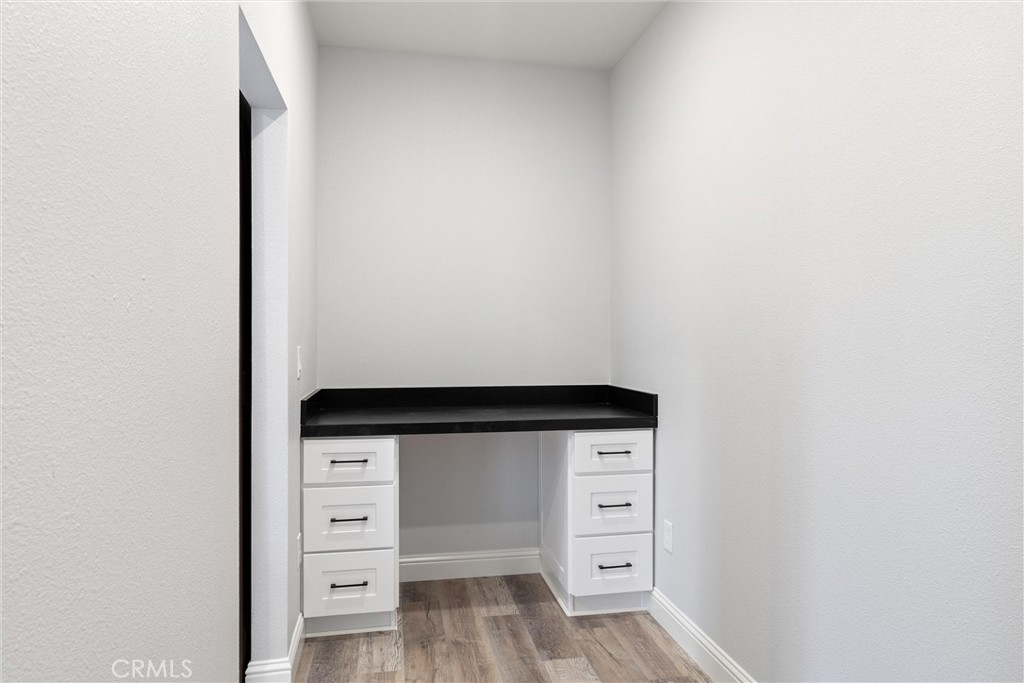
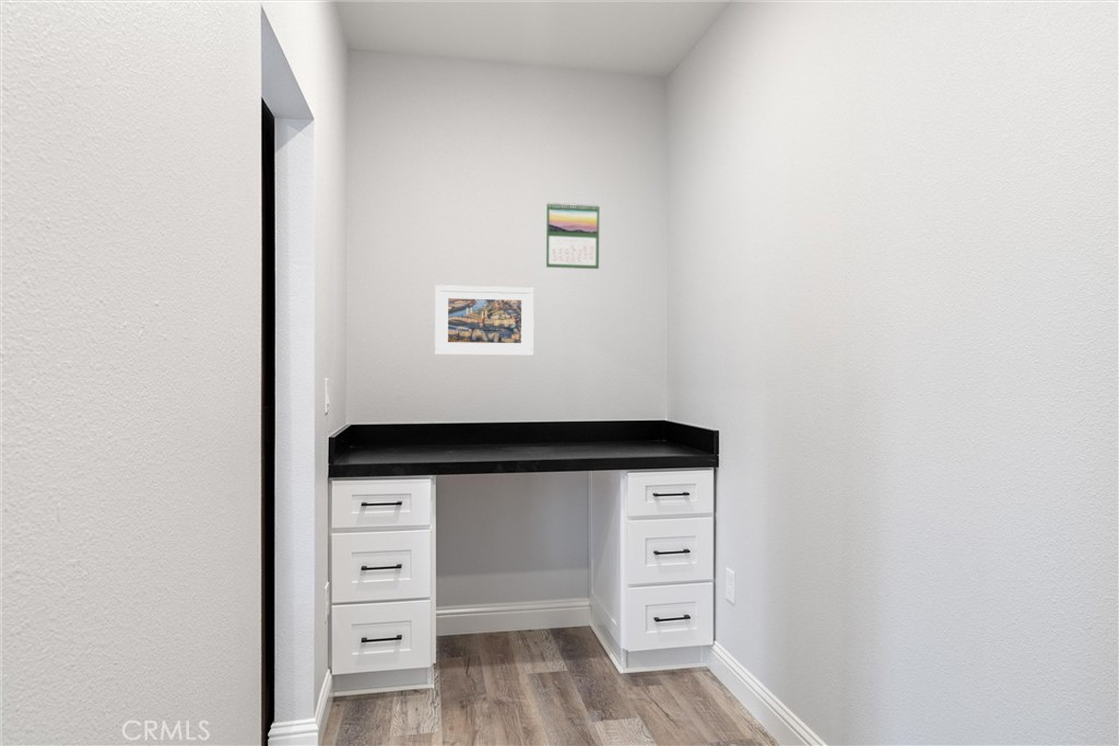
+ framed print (484, 320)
+ calendar (573, 235)
